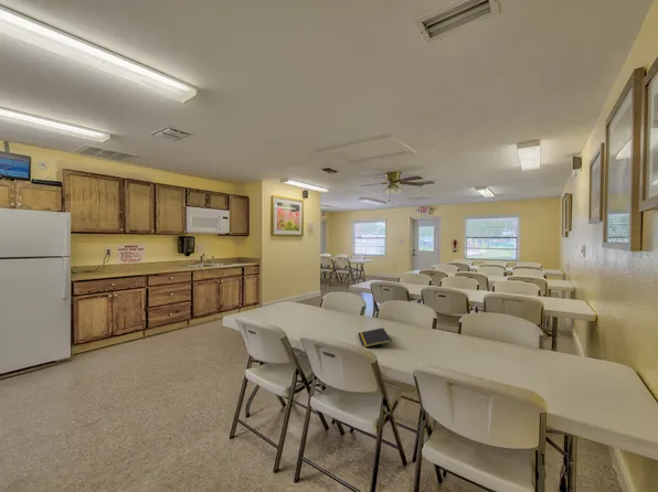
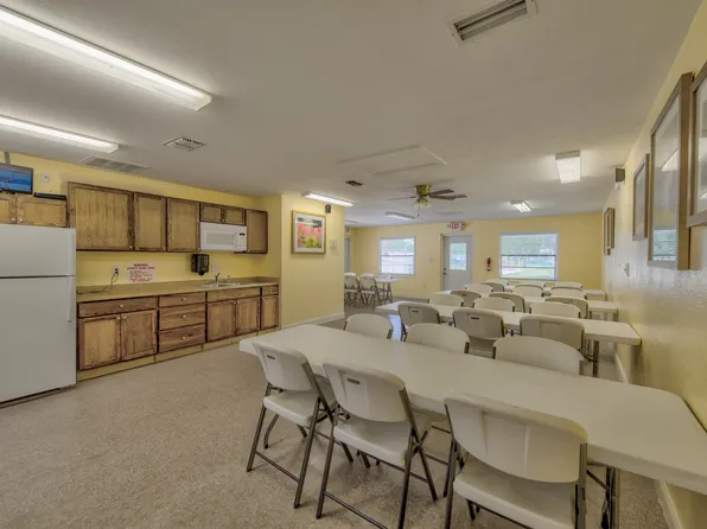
- notepad (373, 336)
